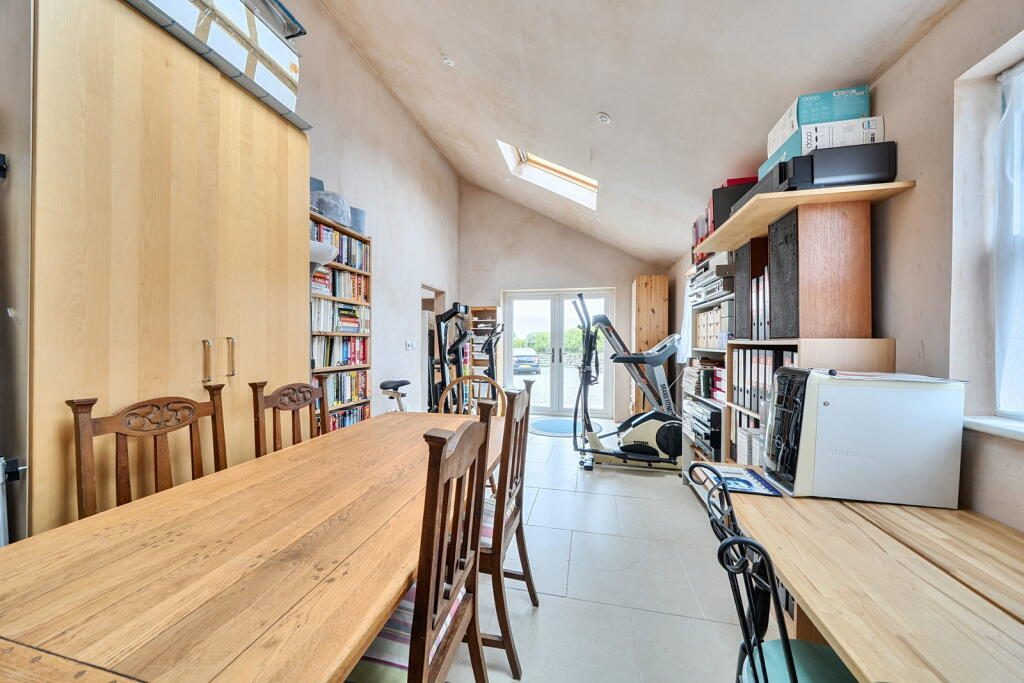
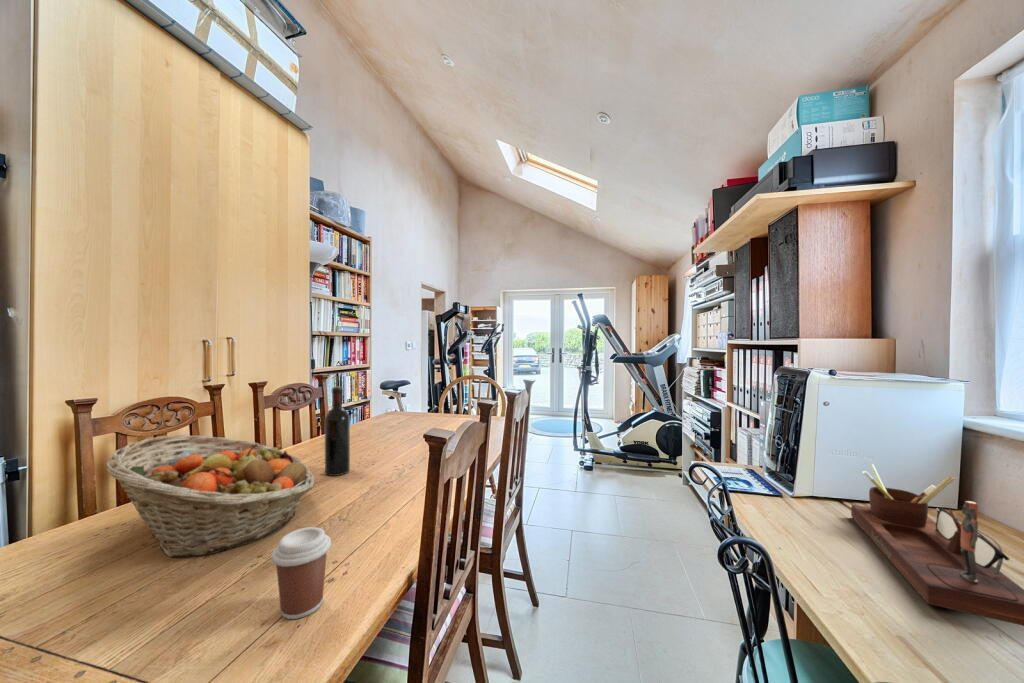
+ desk organizer (925, 516)
+ coffee cup (302, 570)
+ wine bottle (337, 429)
+ fruit basket (224, 479)
